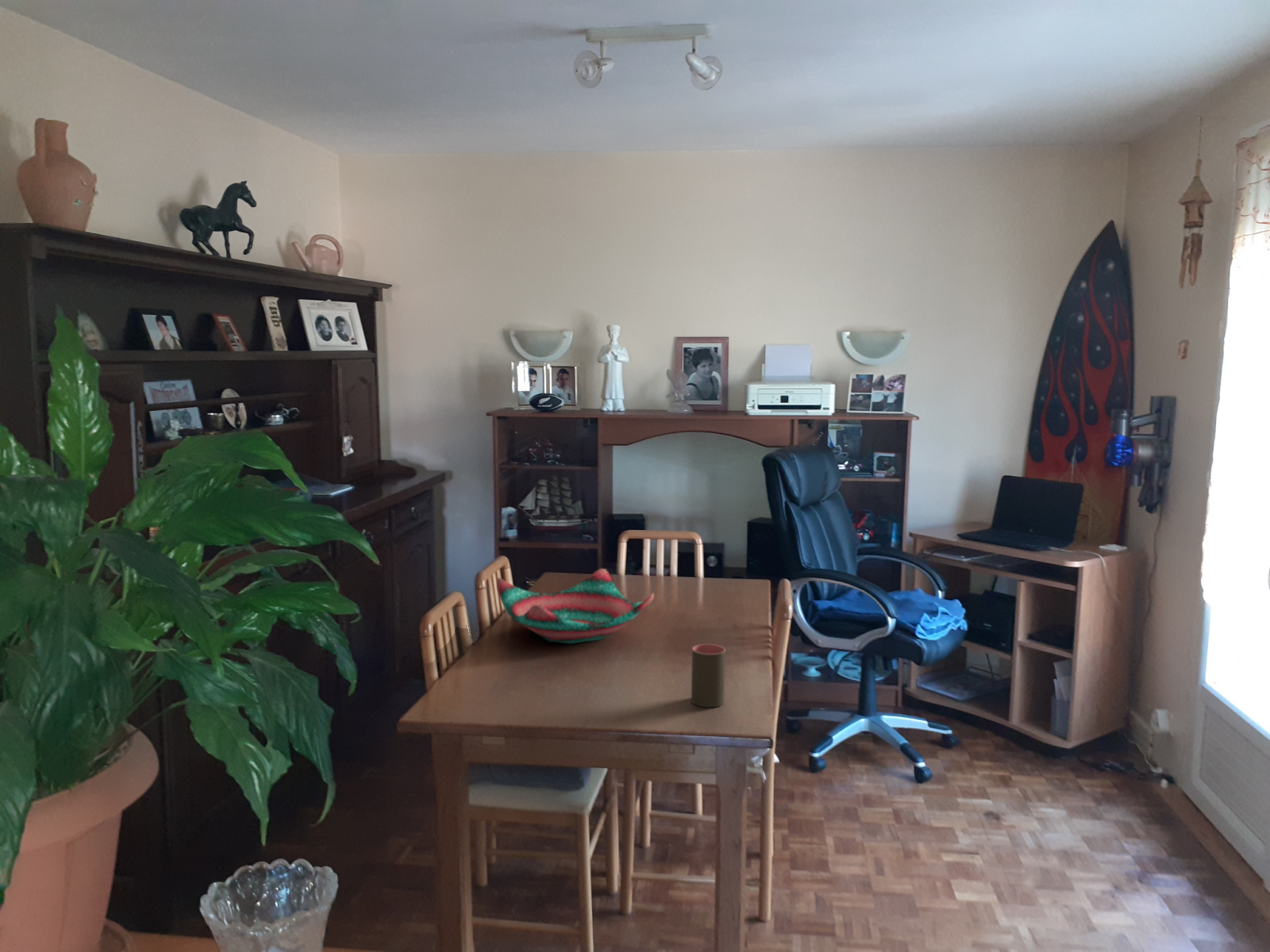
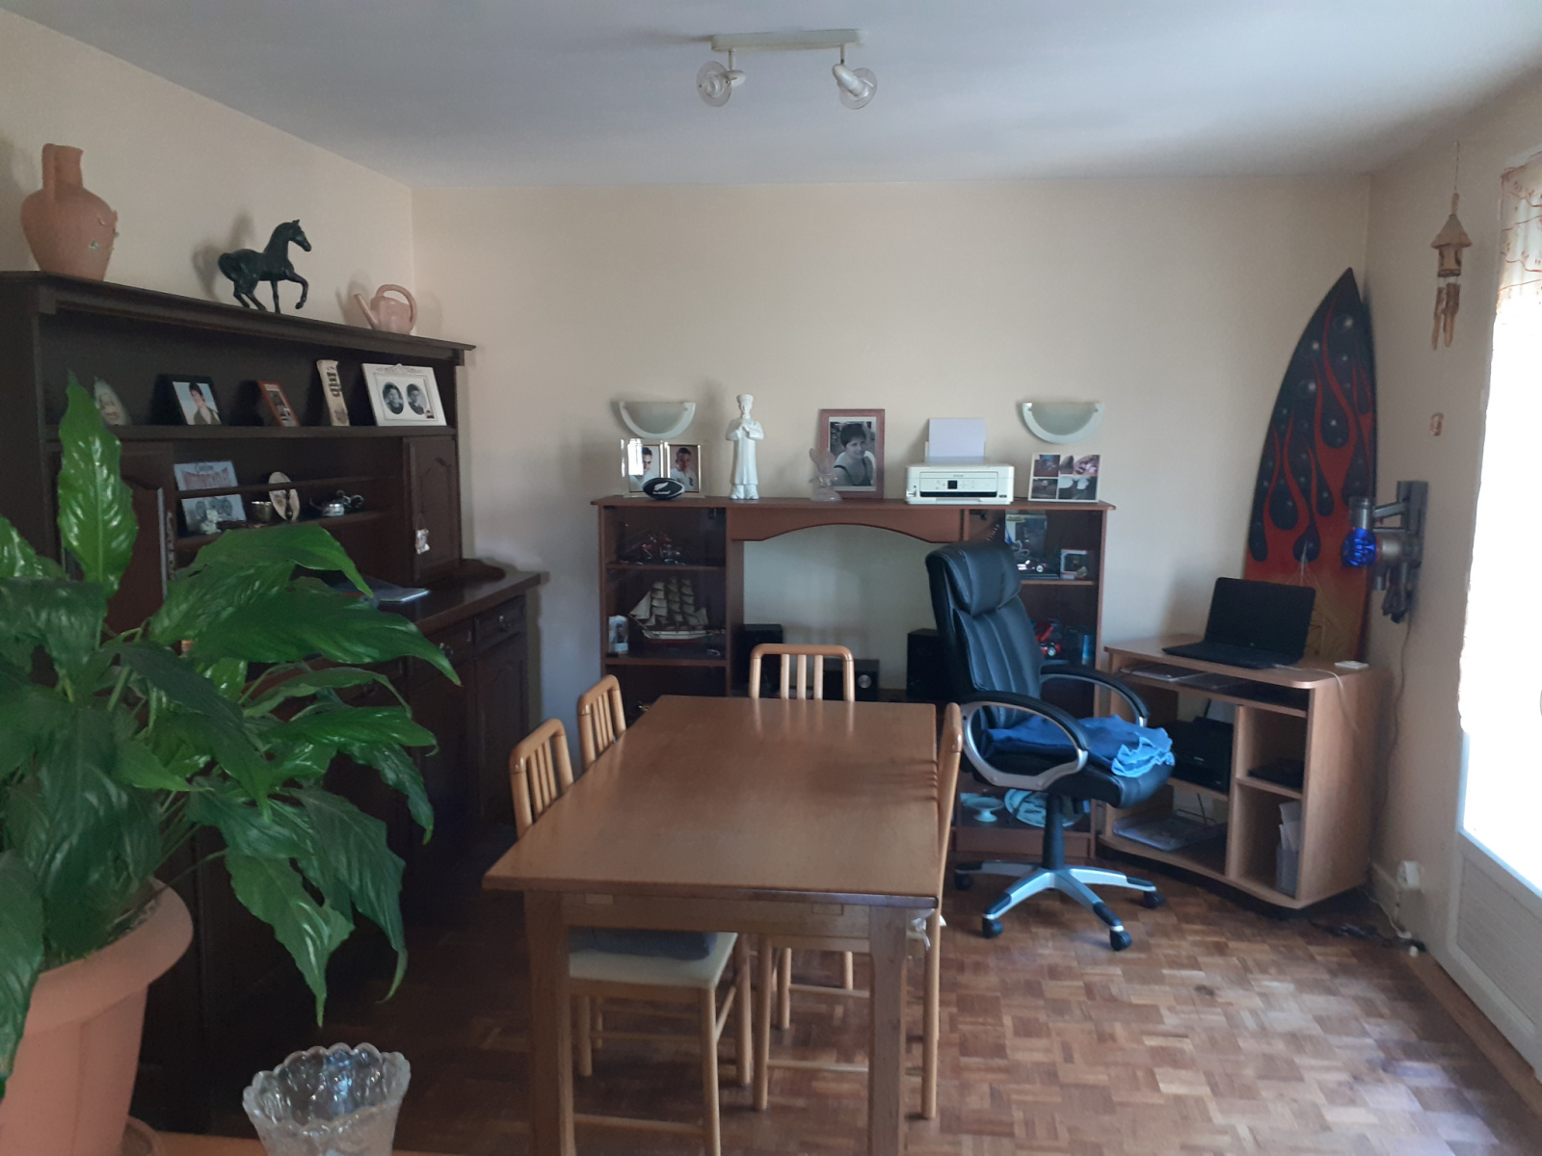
- cup (708, 675)
- decorative bowl (572, 609)
